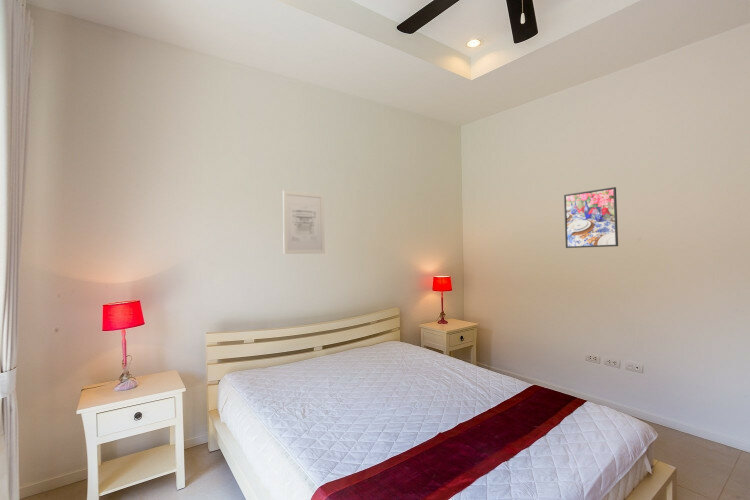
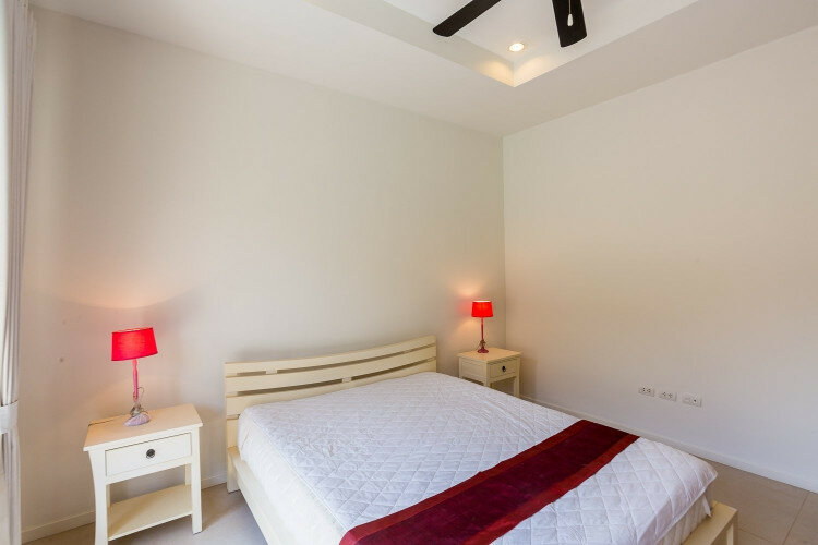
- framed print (589, 219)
- wall art (304, 223)
